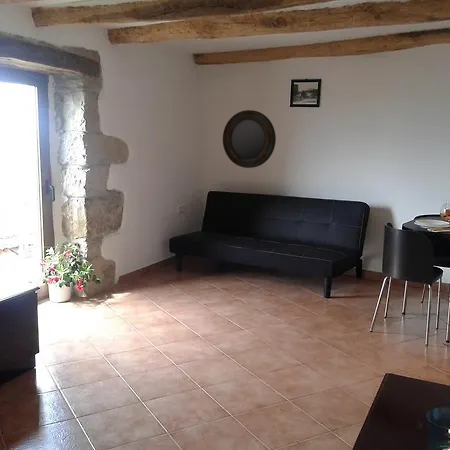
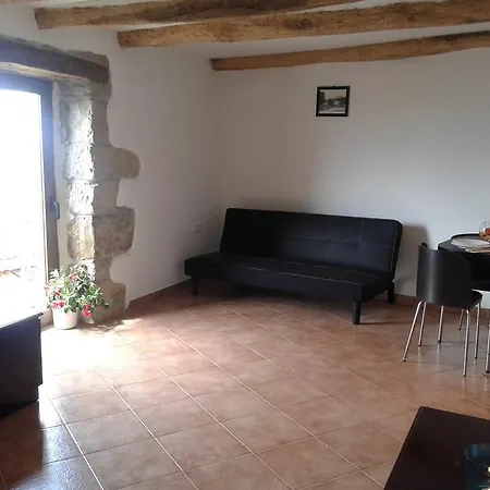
- home mirror (248, 139)
